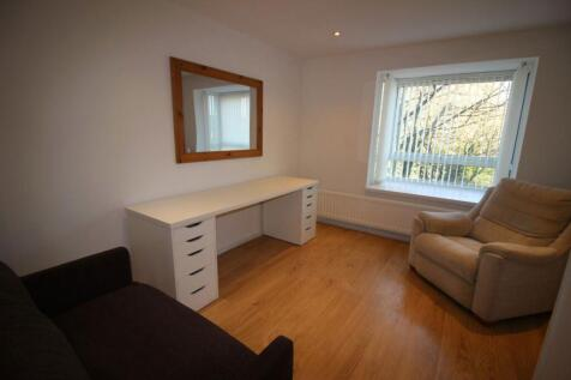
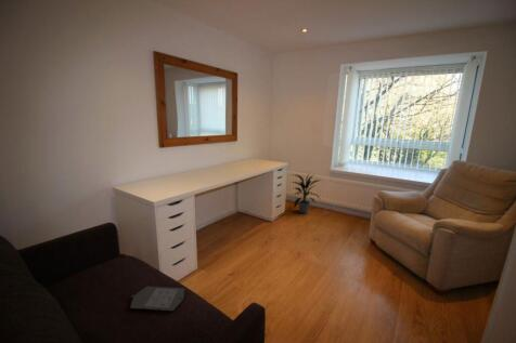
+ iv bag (157, 298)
+ indoor plant (304, 192)
